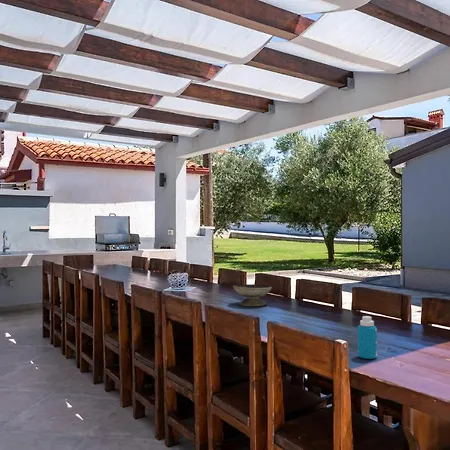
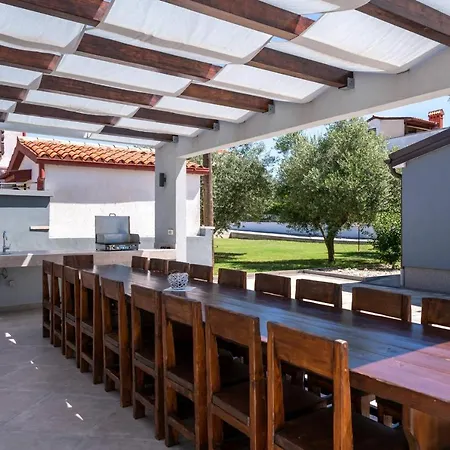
- bottle (367, 336)
- decorative bowl (252, 294)
